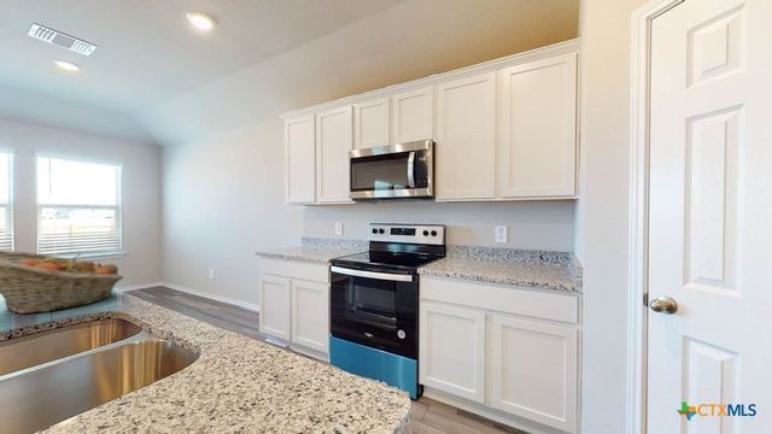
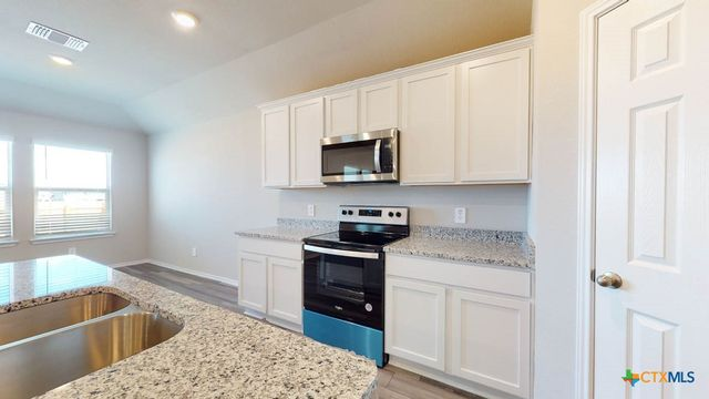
- fruit basket (55, 275)
